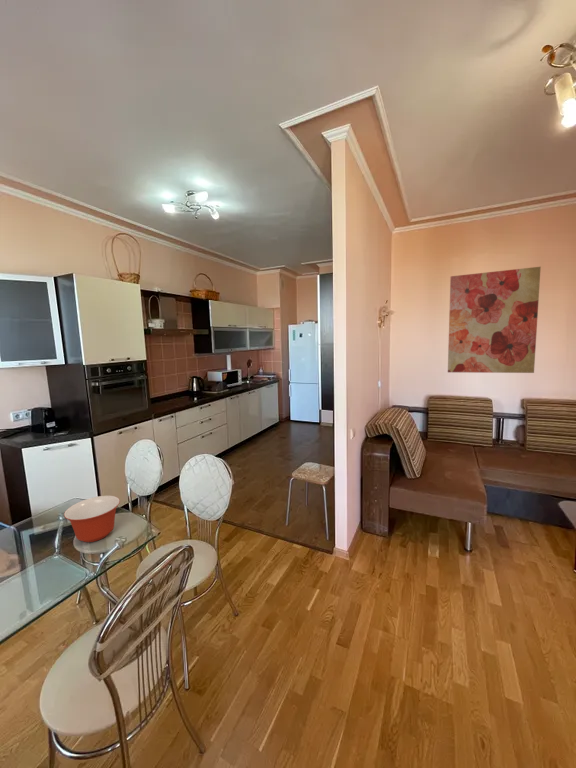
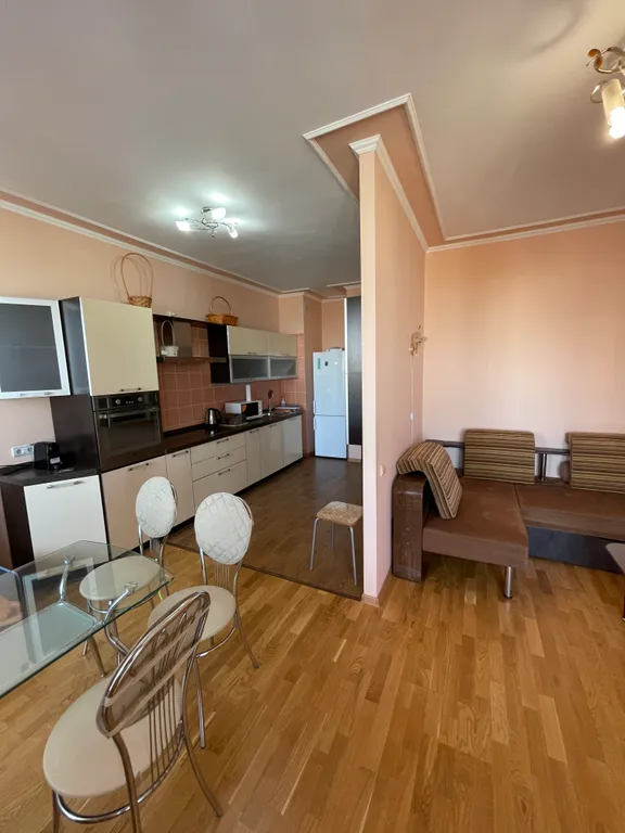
- wall art (490, 323)
- mixing bowl (94, 520)
